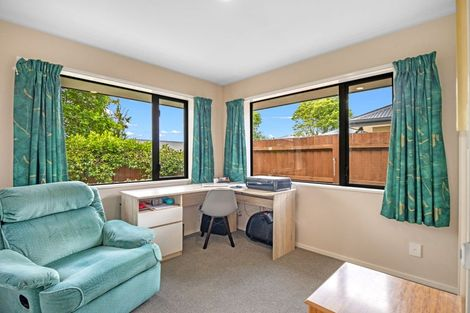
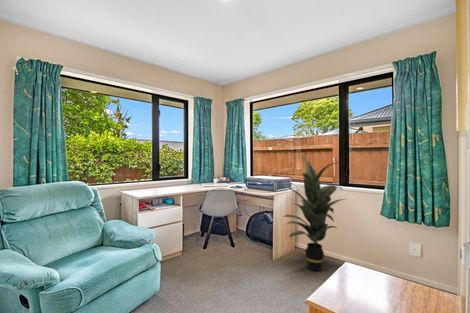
+ indoor plant (312, 211)
